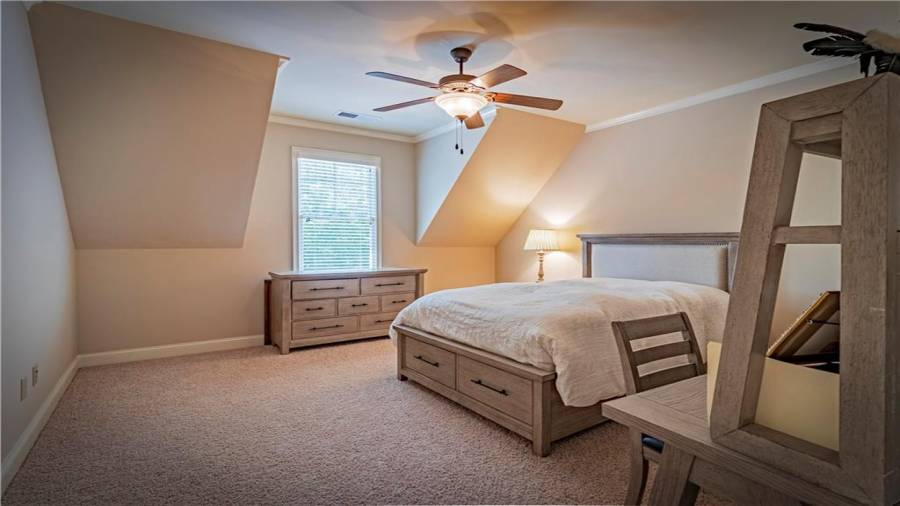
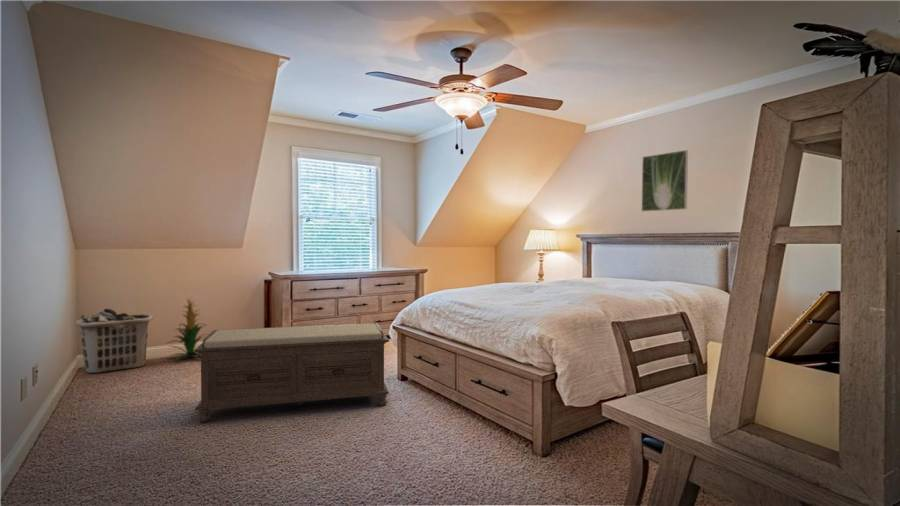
+ bench (298, 367)
+ indoor plant (190, 326)
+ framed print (663, 182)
+ clothes hamper (115, 338)
